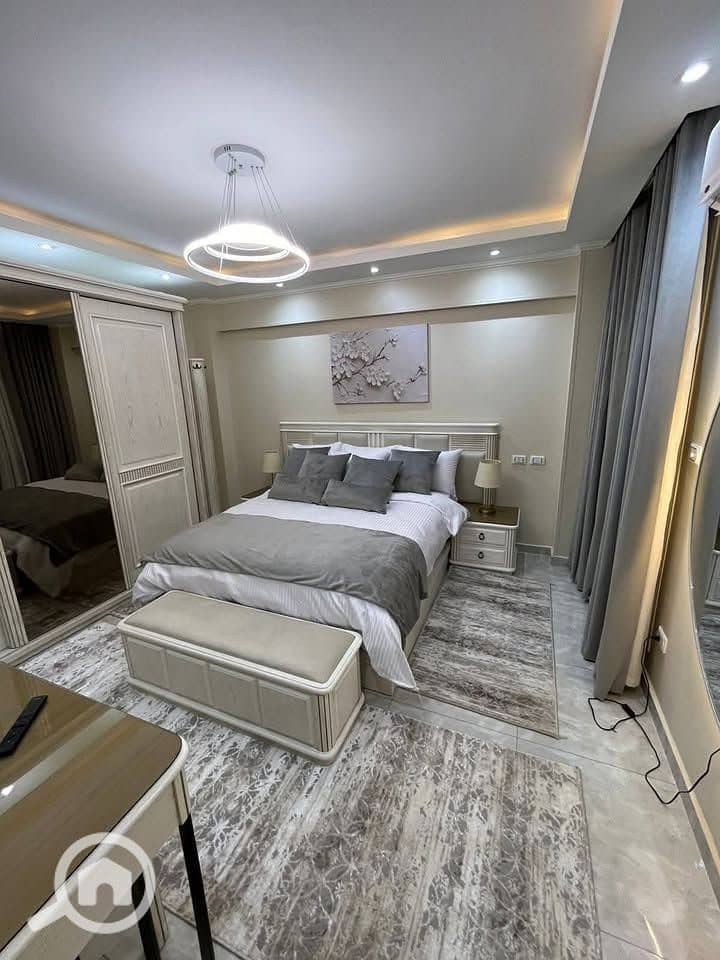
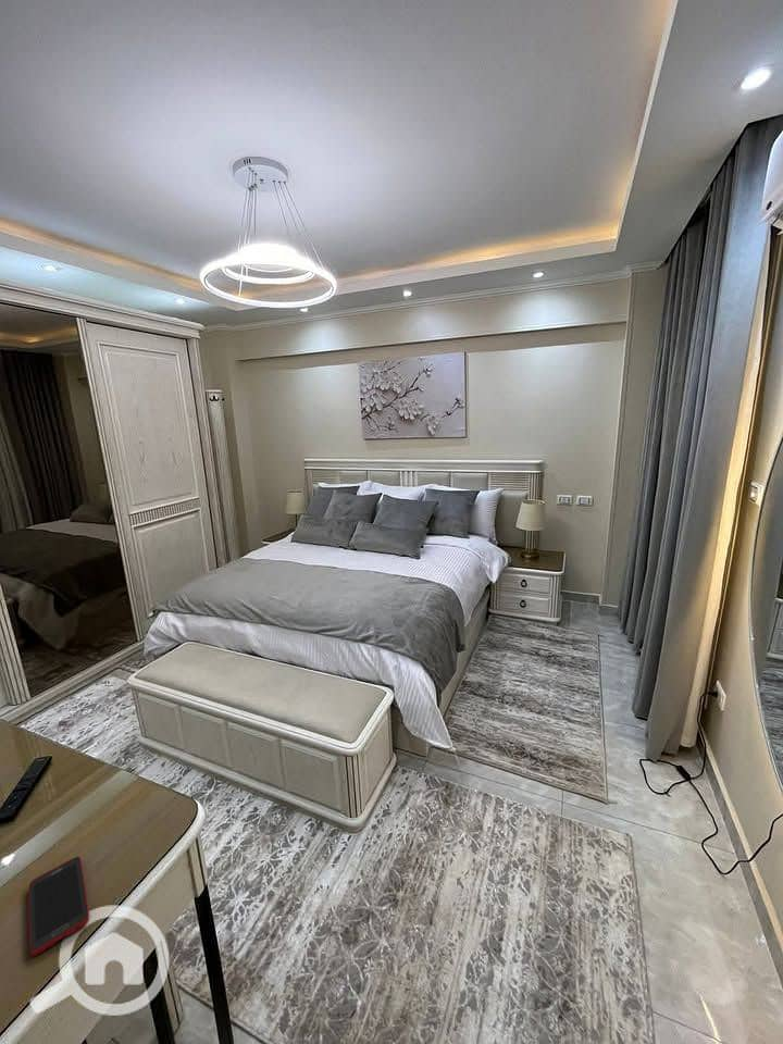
+ cell phone (58, 900)
